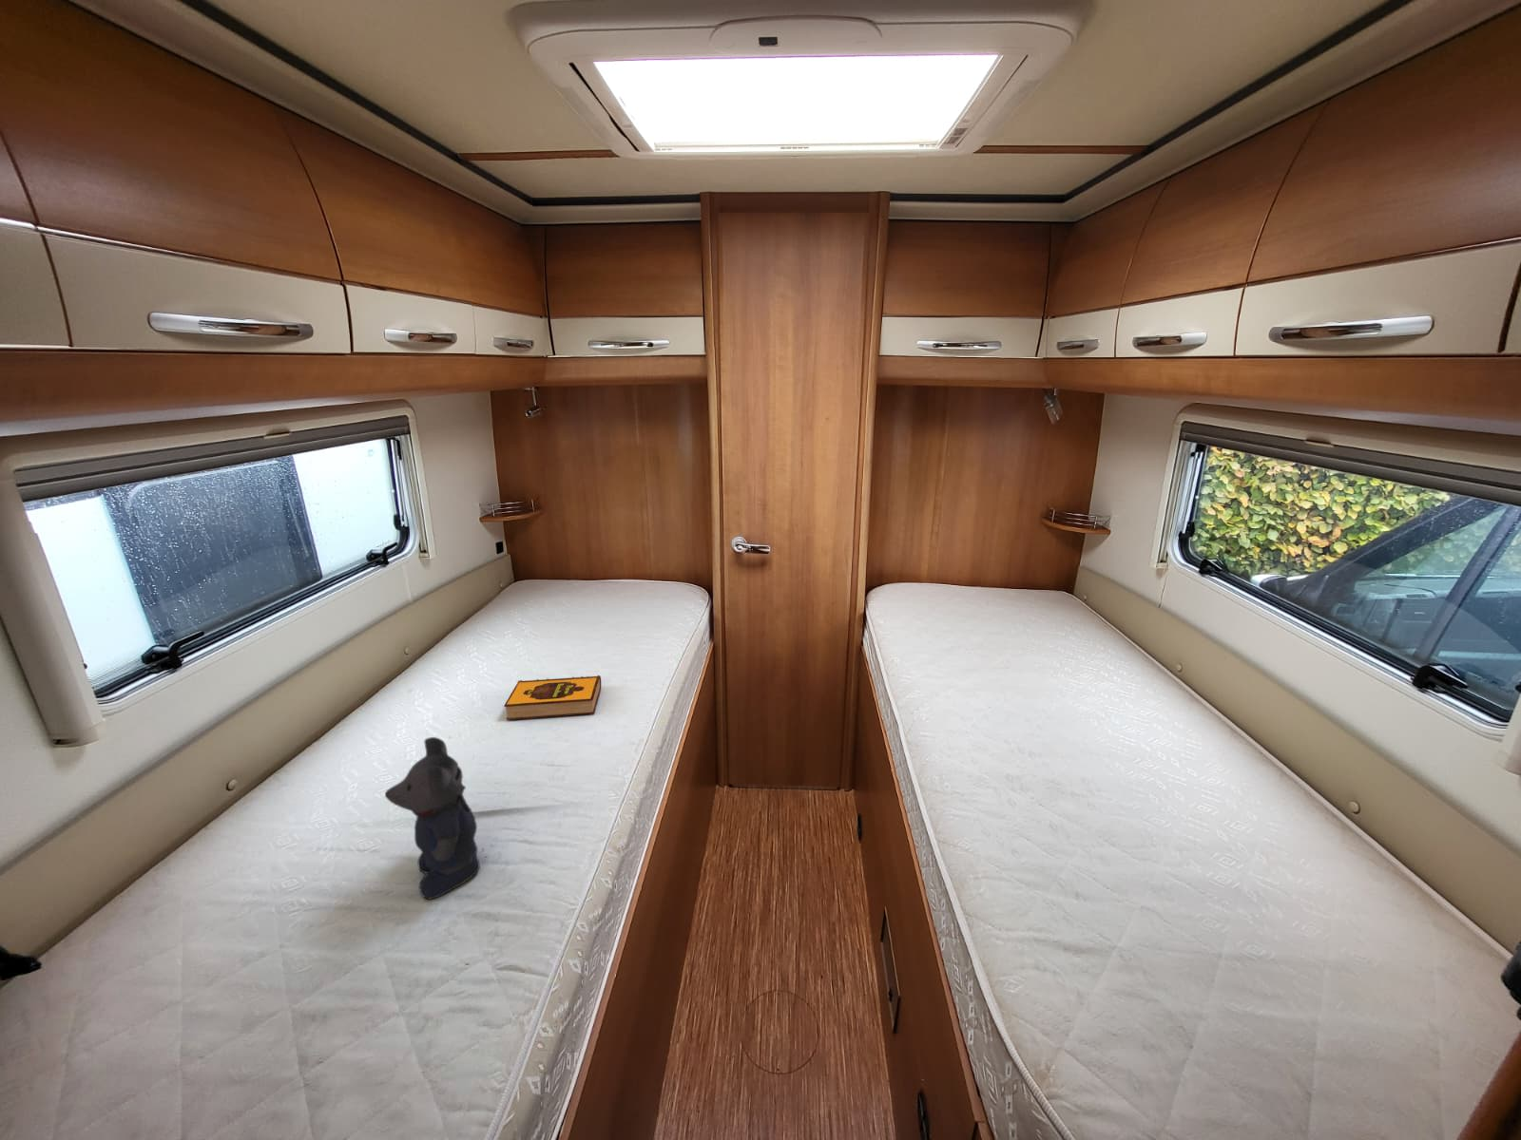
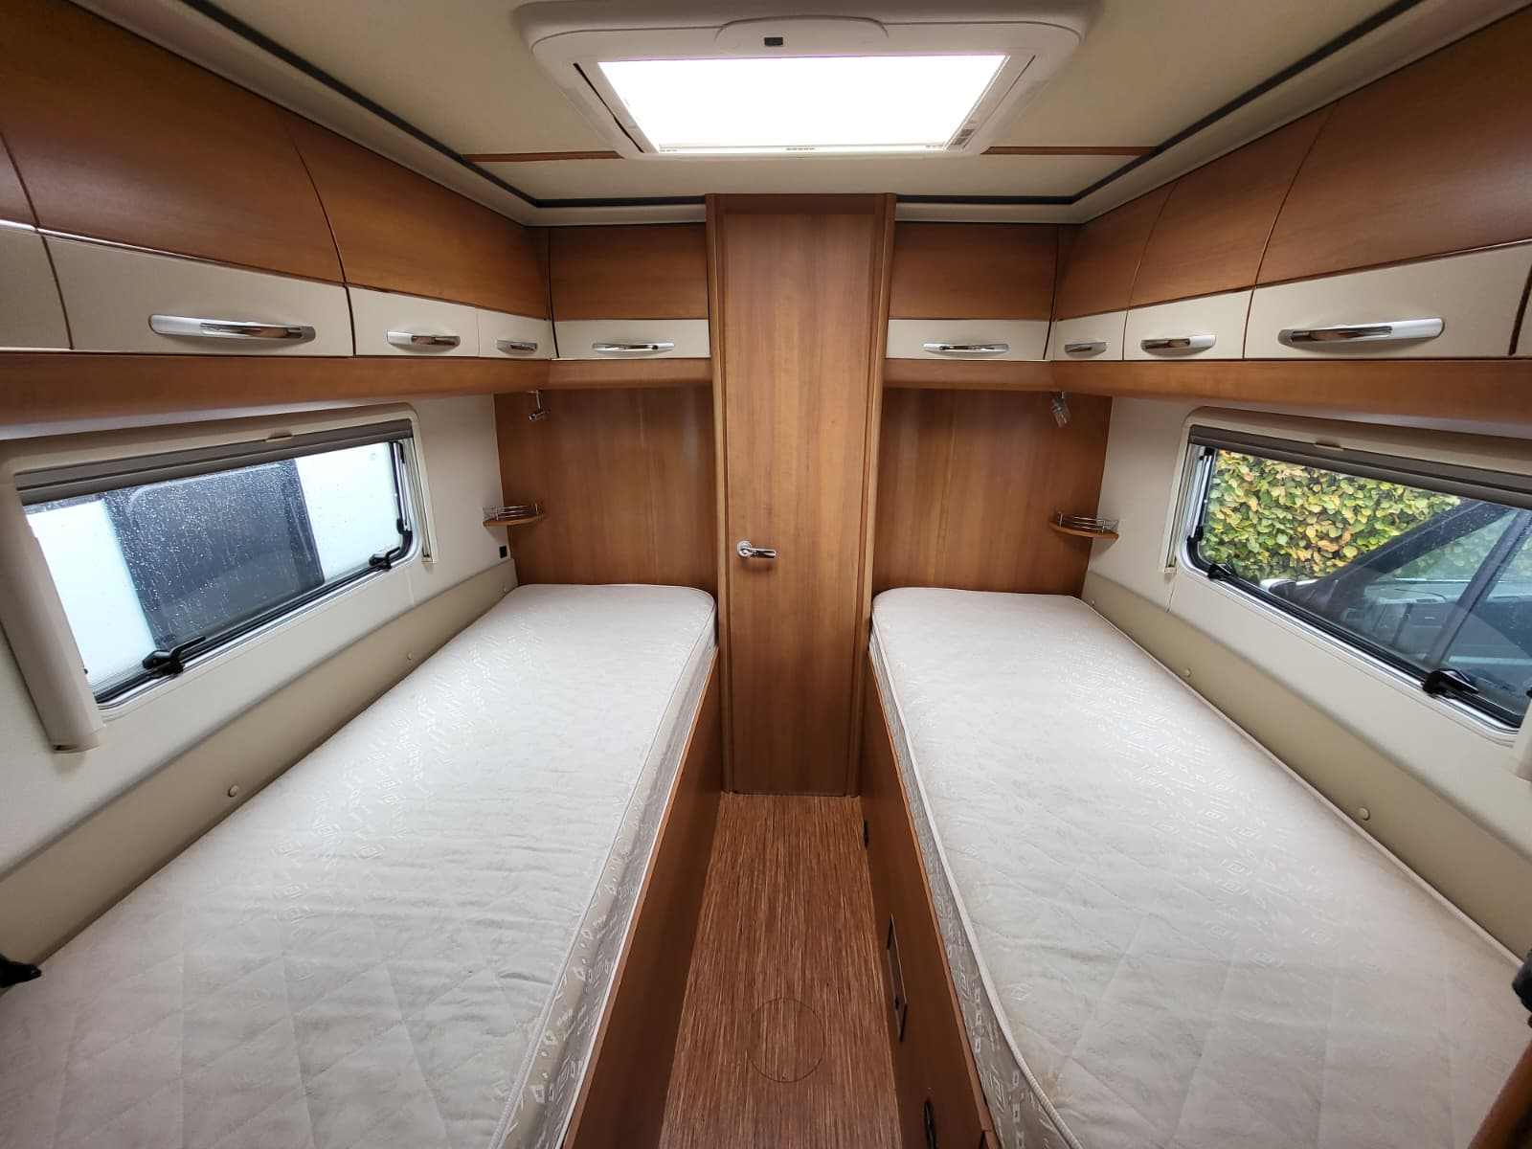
- hardback book (556, 696)
- bear (438, 805)
